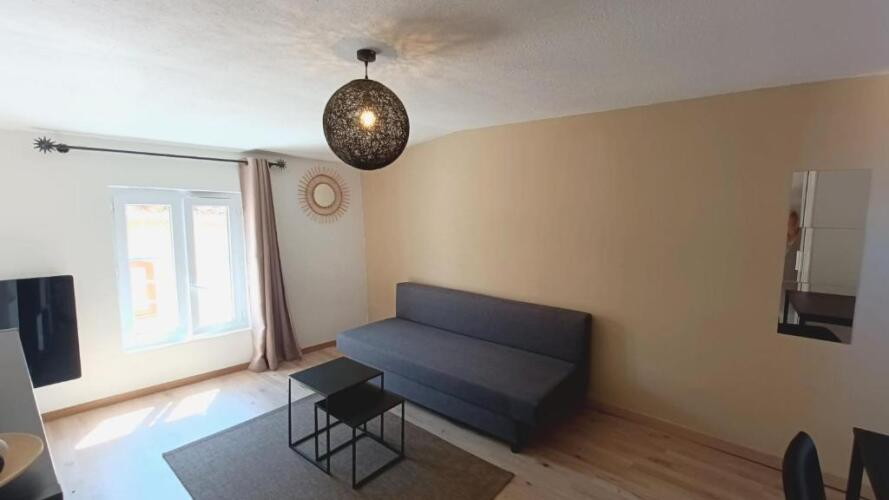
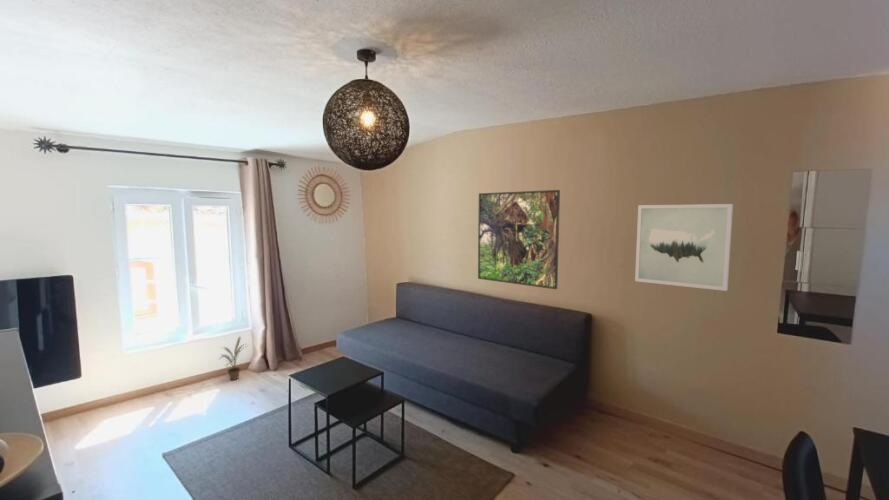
+ wall art (680, 245)
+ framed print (515, 238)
+ potted plant (234, 360)
